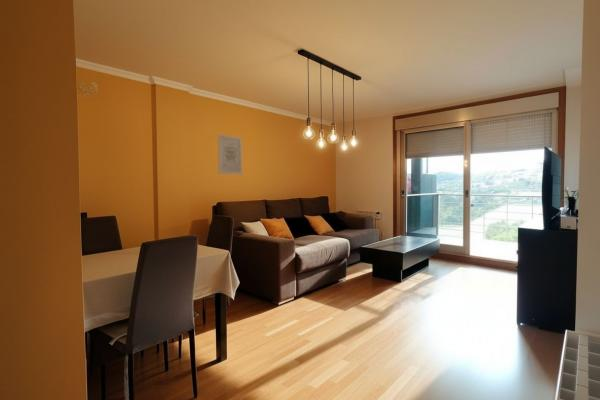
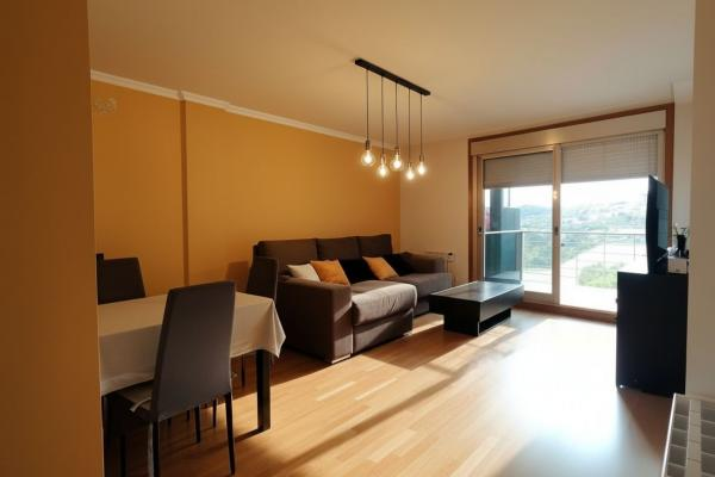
- wall art (230, 155)
